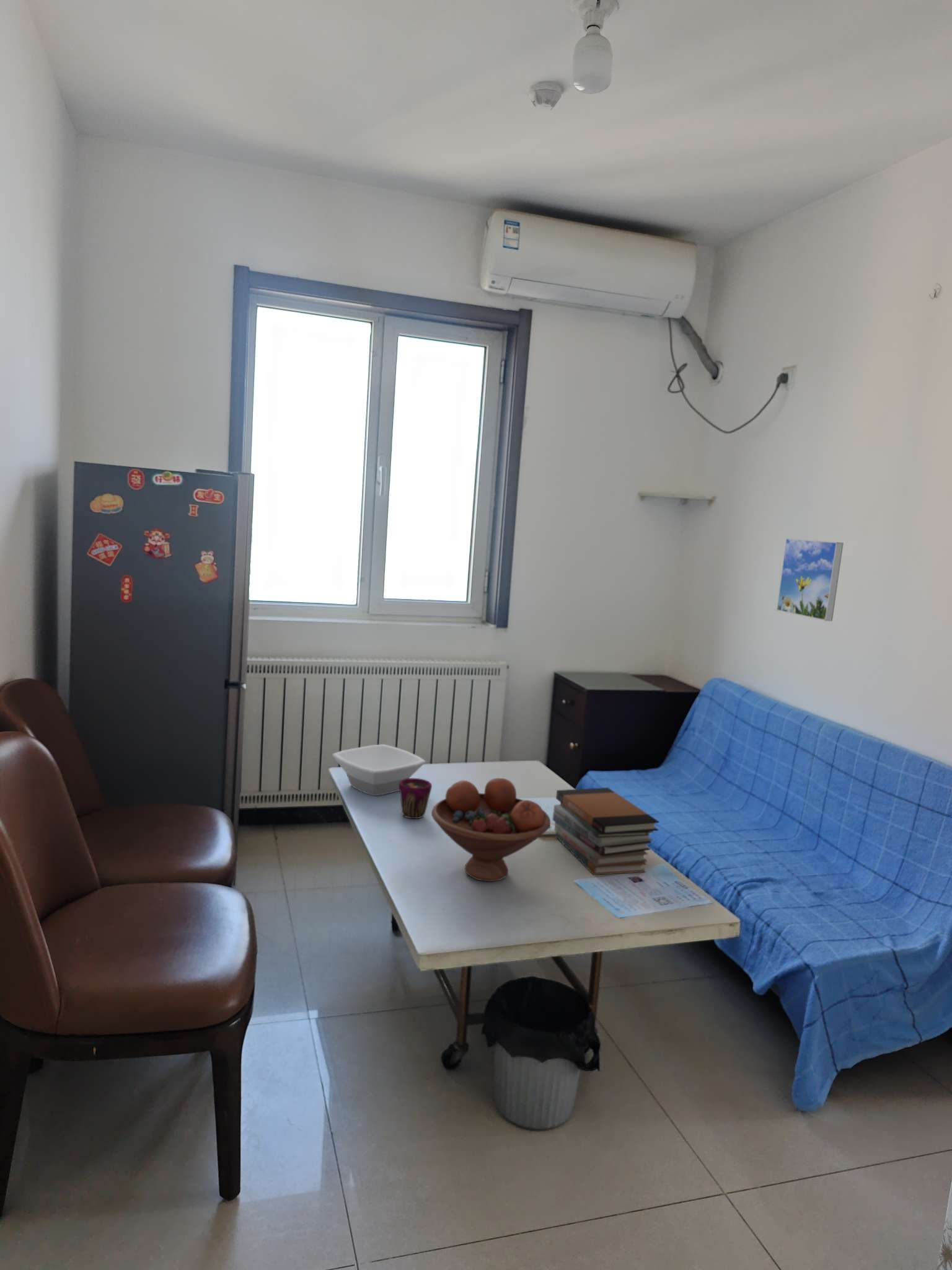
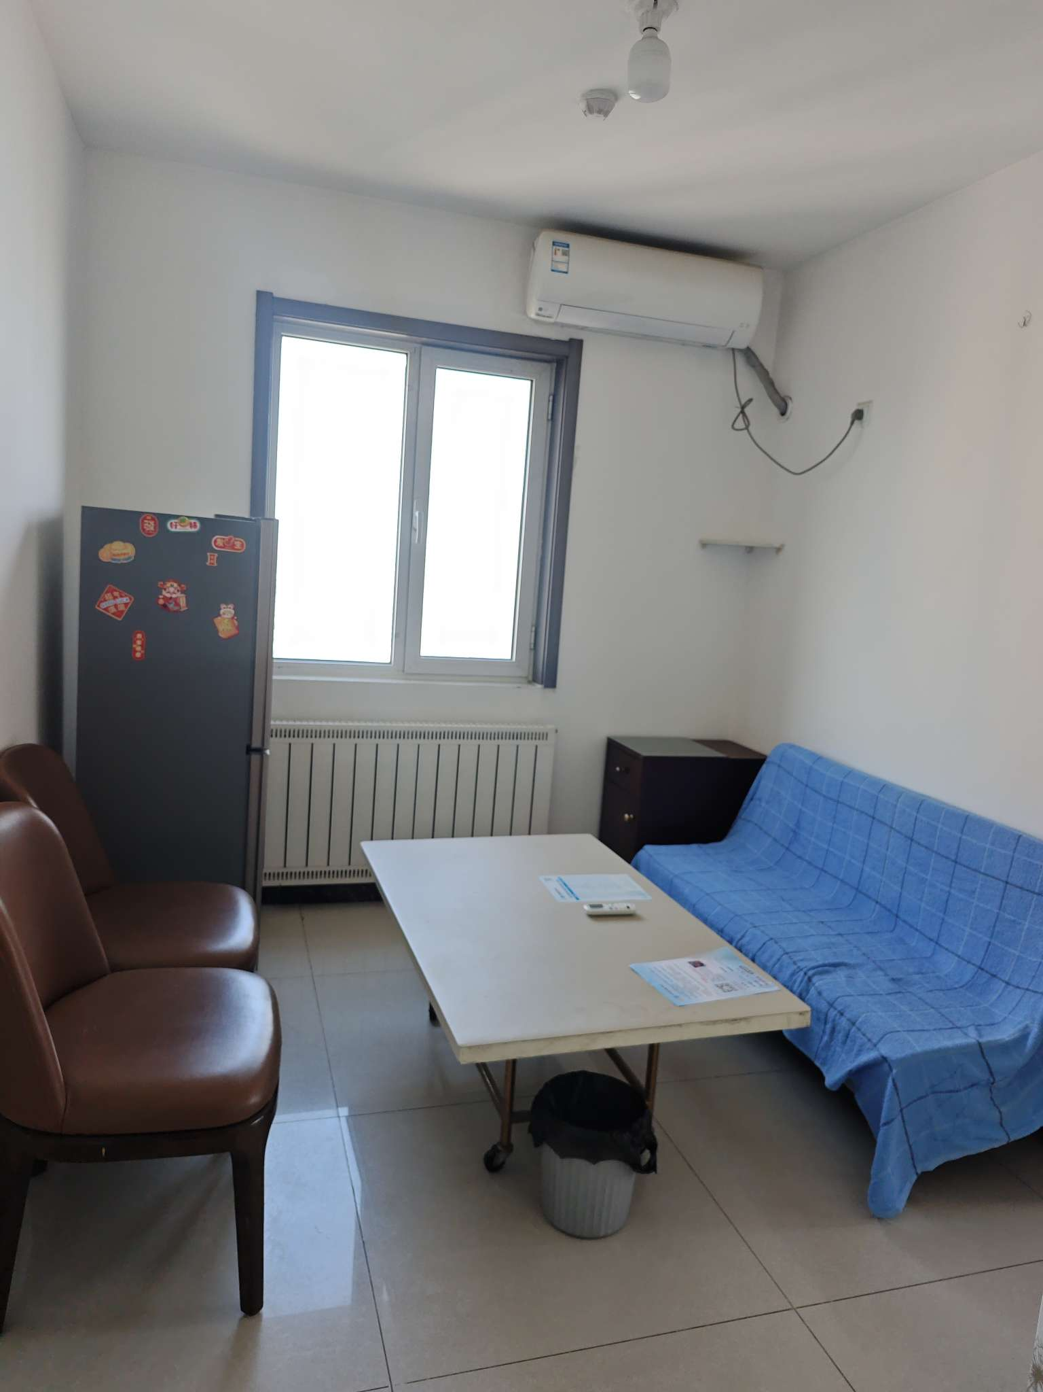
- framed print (808, 578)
- book stack (601, 828)
- cup (413, 801)
- fruit bowl (490, 832)
- bowl (378, 772)
